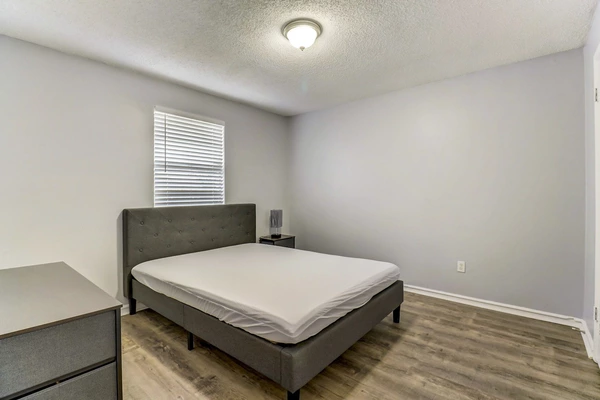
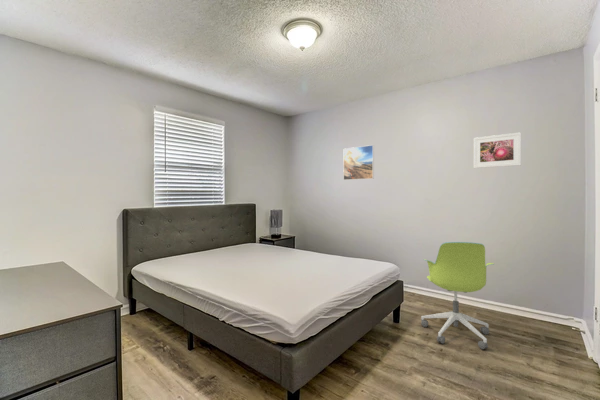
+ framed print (496, 151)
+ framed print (358, 163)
+ office chair (456, 286)
